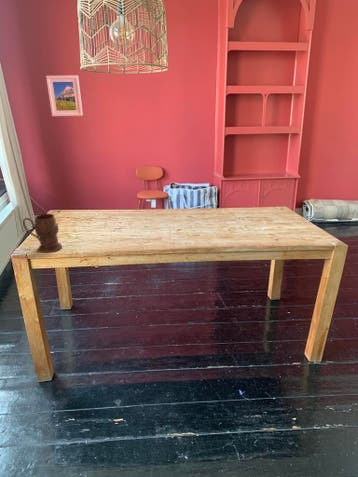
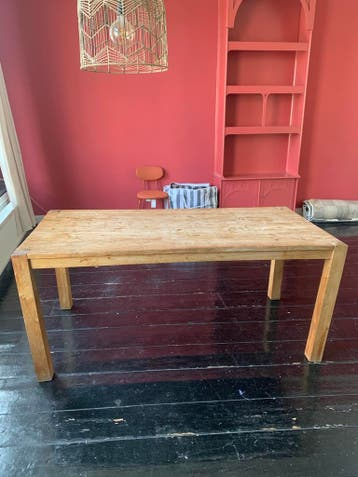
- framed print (64, 96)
- mug (42, 232)
